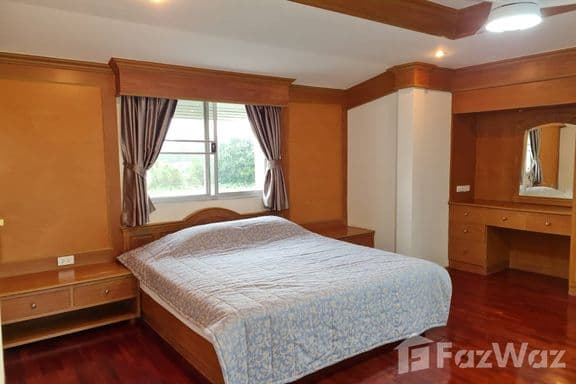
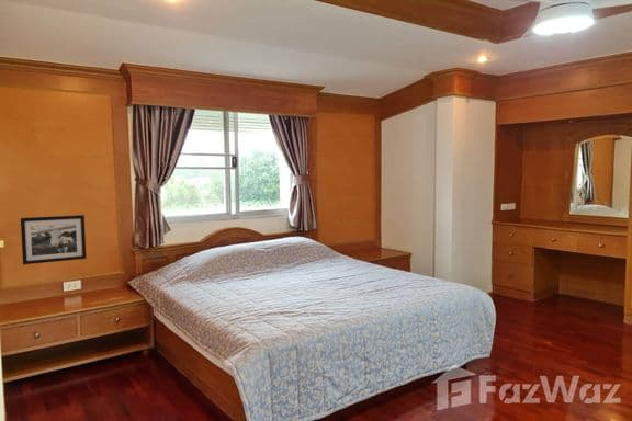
+ picture frame (54, 239)
